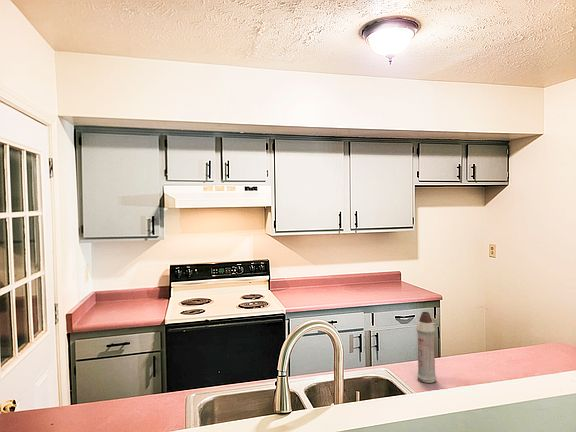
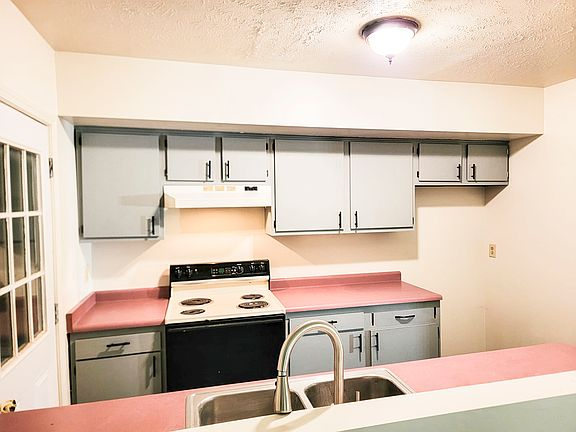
- spray bottle (426, 346)
